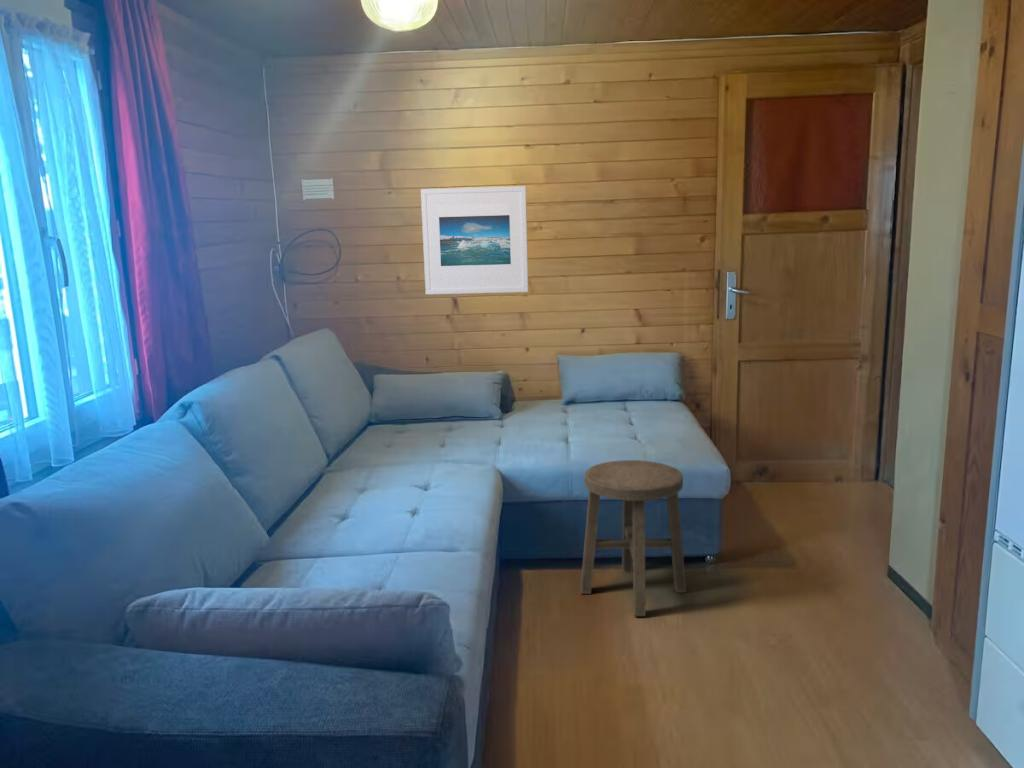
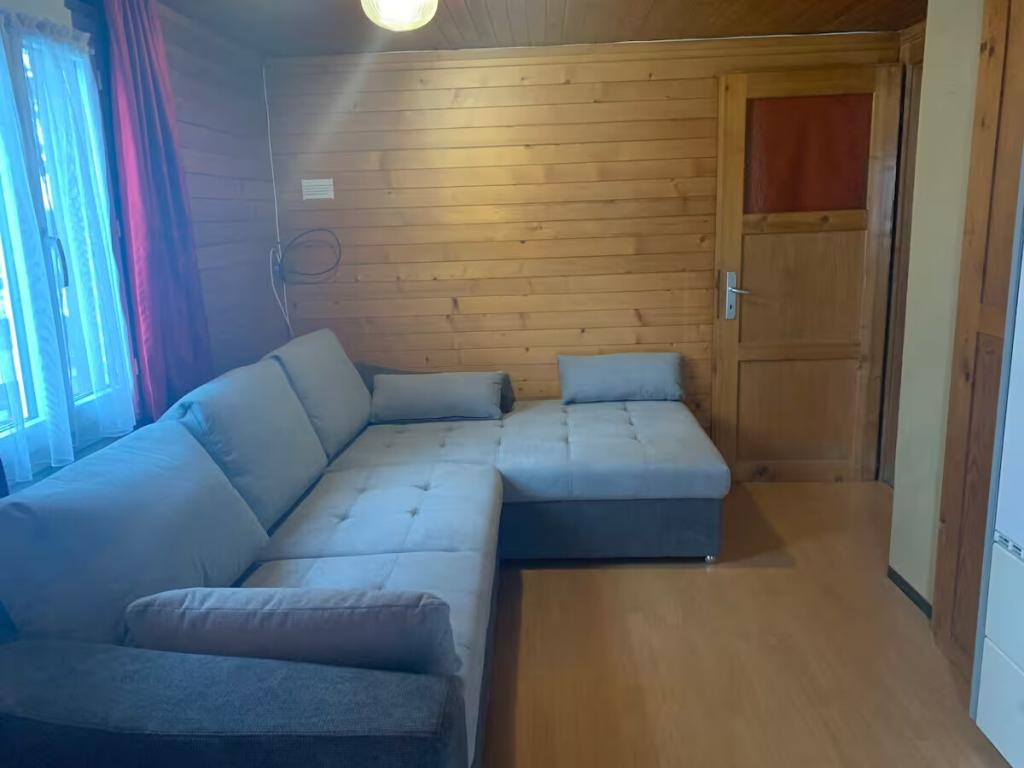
- stool (633, 533)
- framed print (475, 241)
